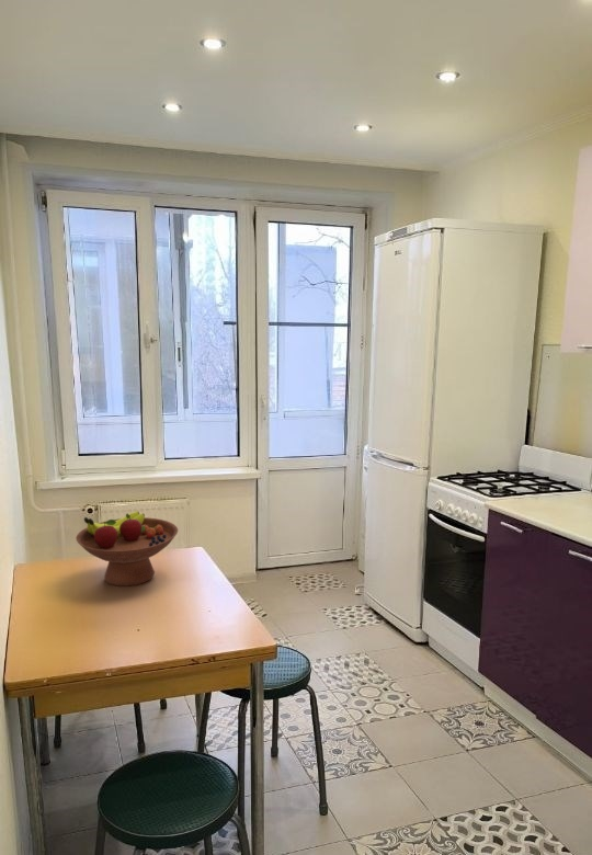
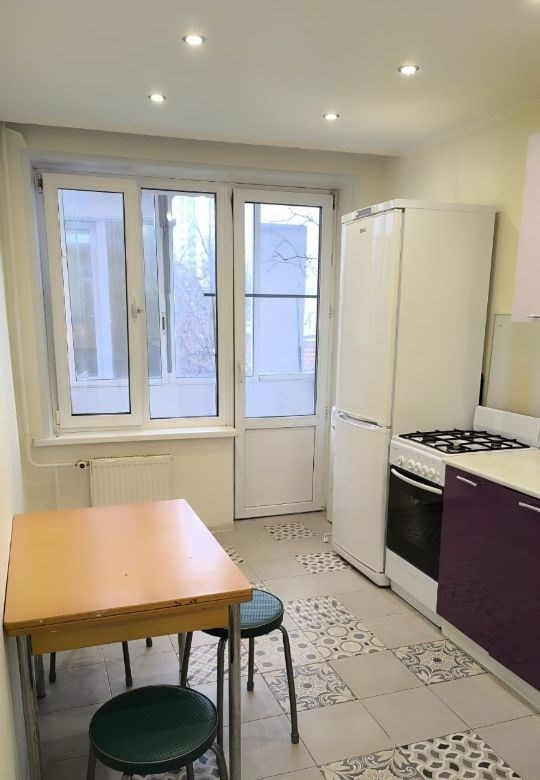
- fruit bowl (128, 546)
